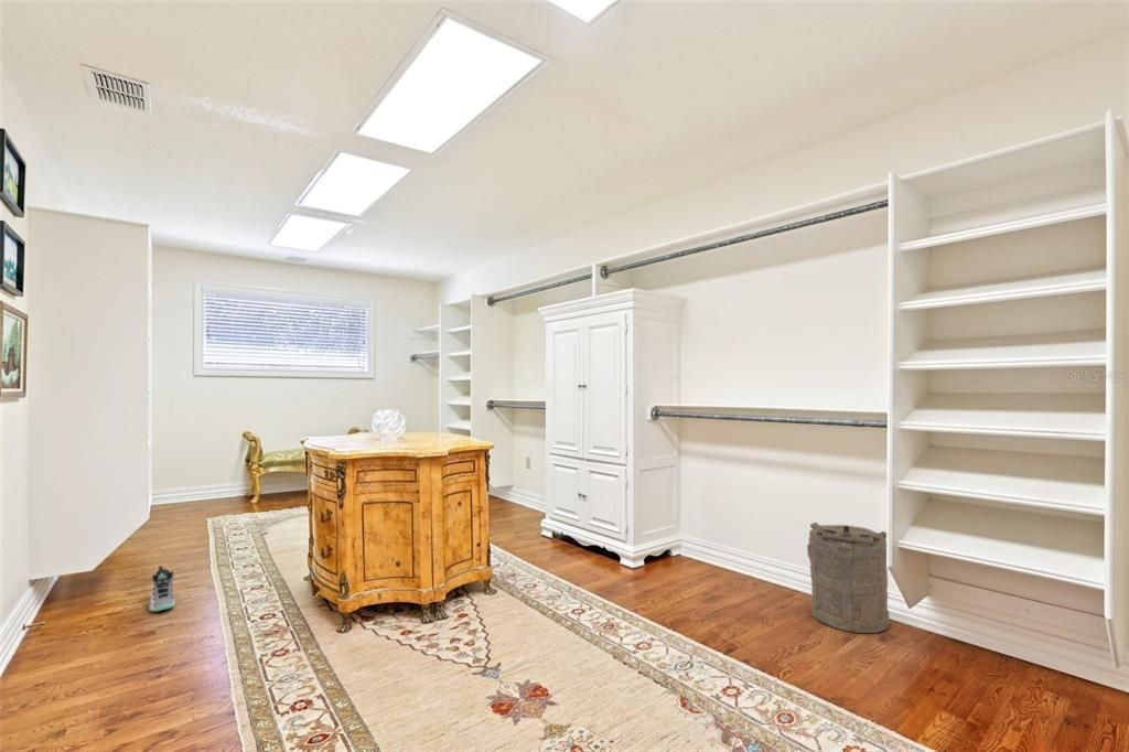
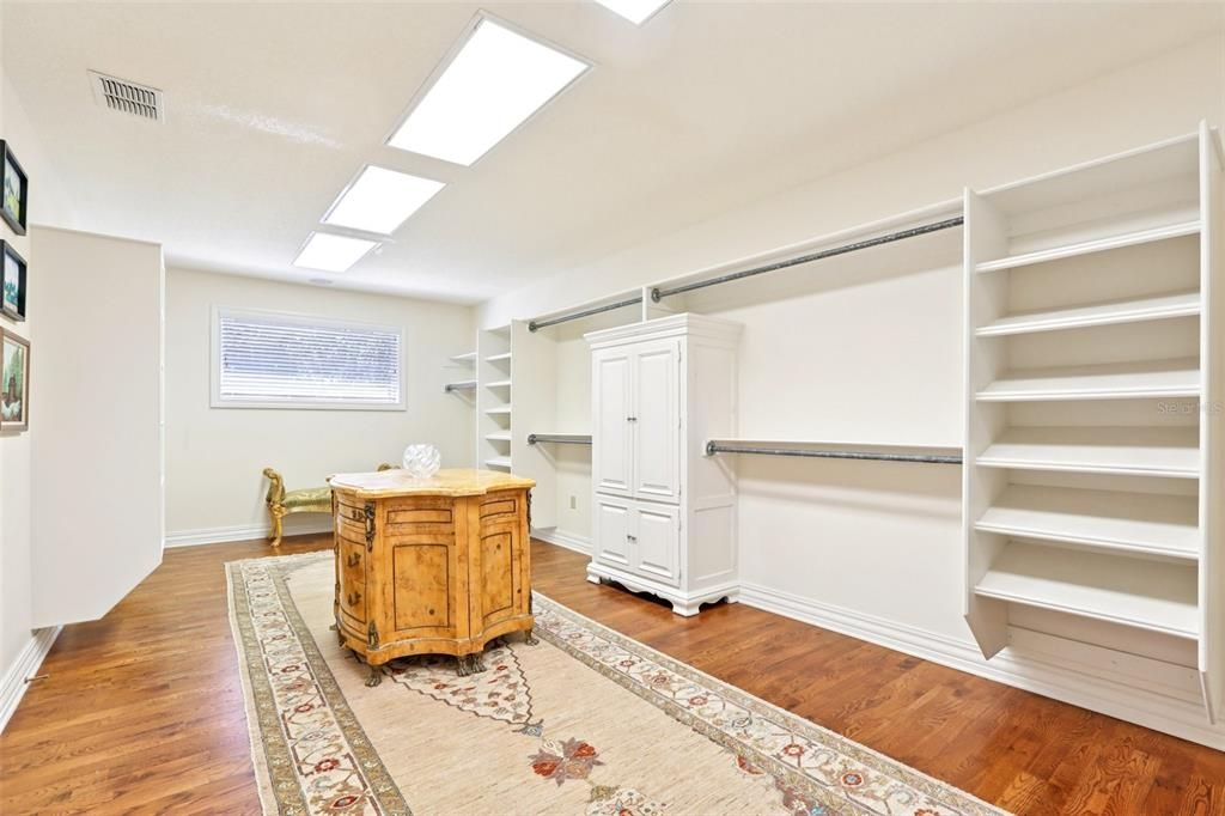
- laundry hamper (845, 570)
- sneaker (161, 586)
